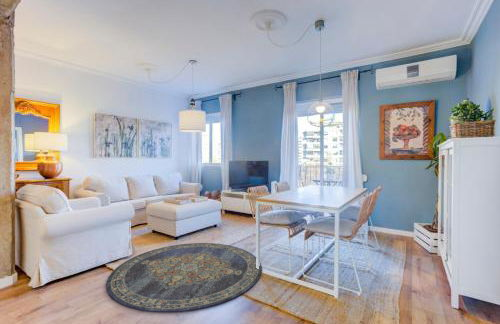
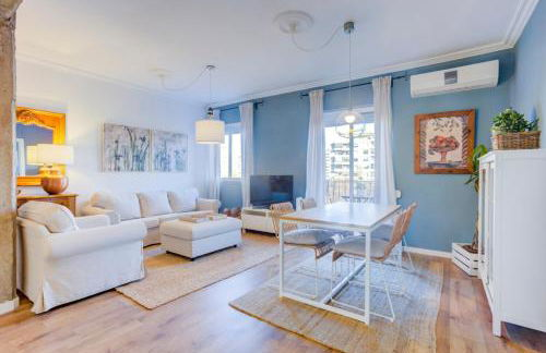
- rug (189, 267)
